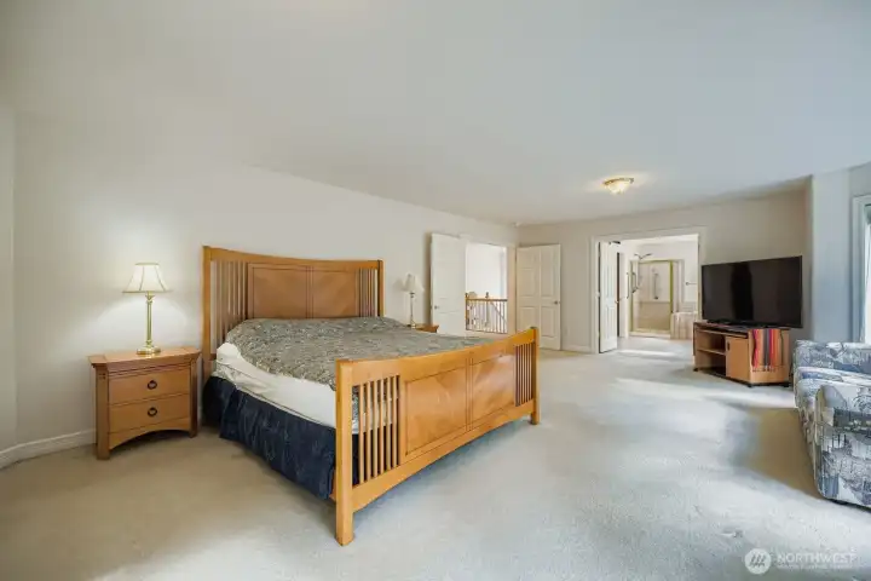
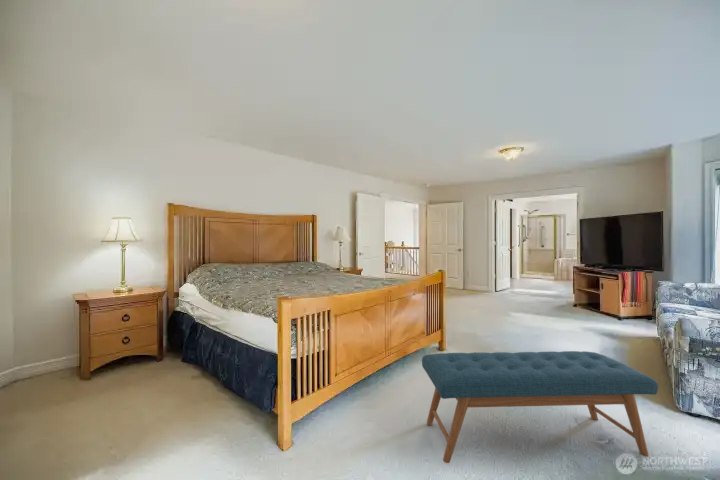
+ bench (528, 399)
